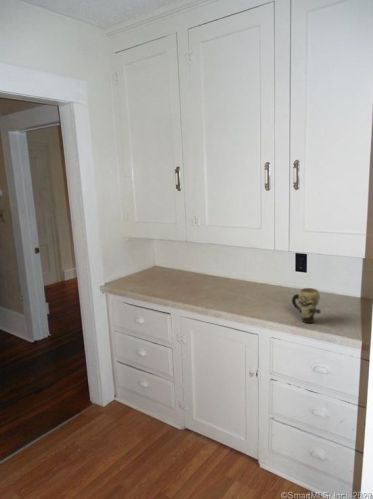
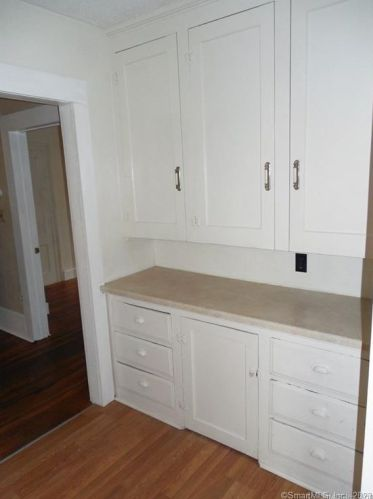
- mug (307, 305)
